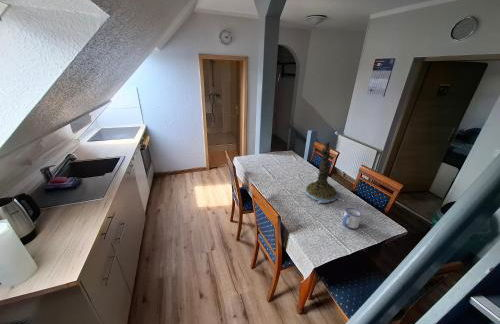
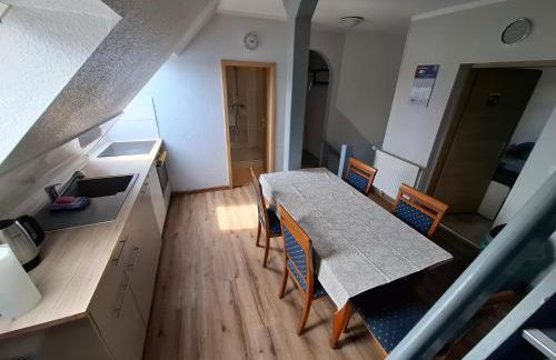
- mug (350, 218)
- plant (324, 169)
